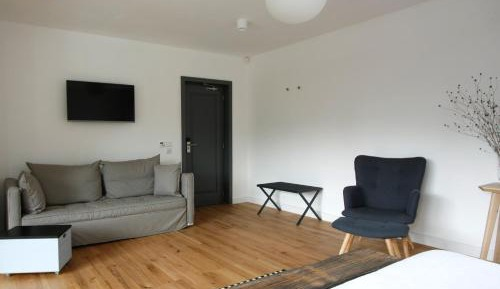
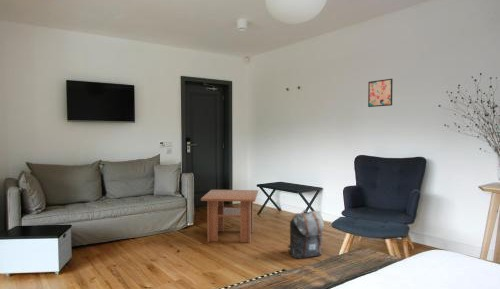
+ wall art (380, 93)
+ coffee table (231, 215)
+ backpack (305, 232)
